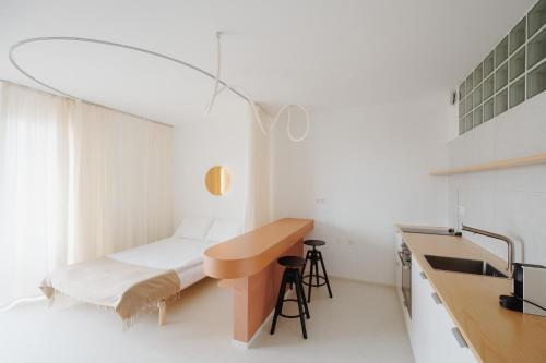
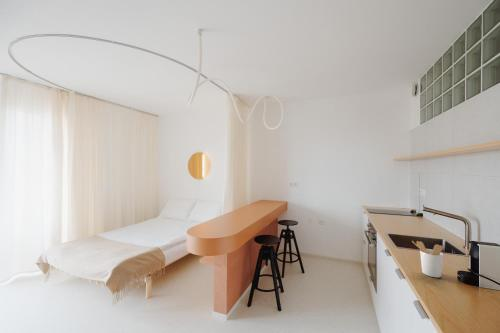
+ utensil holder (426, 257)
